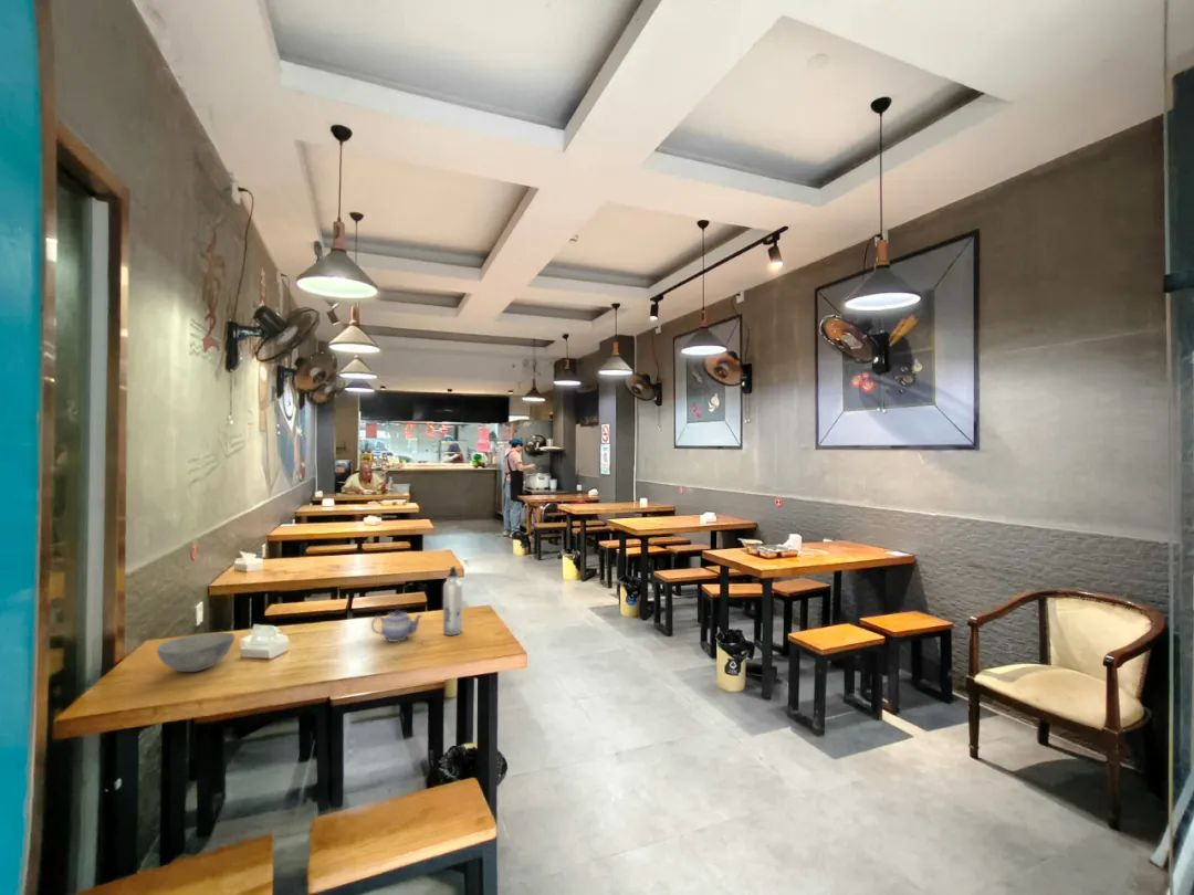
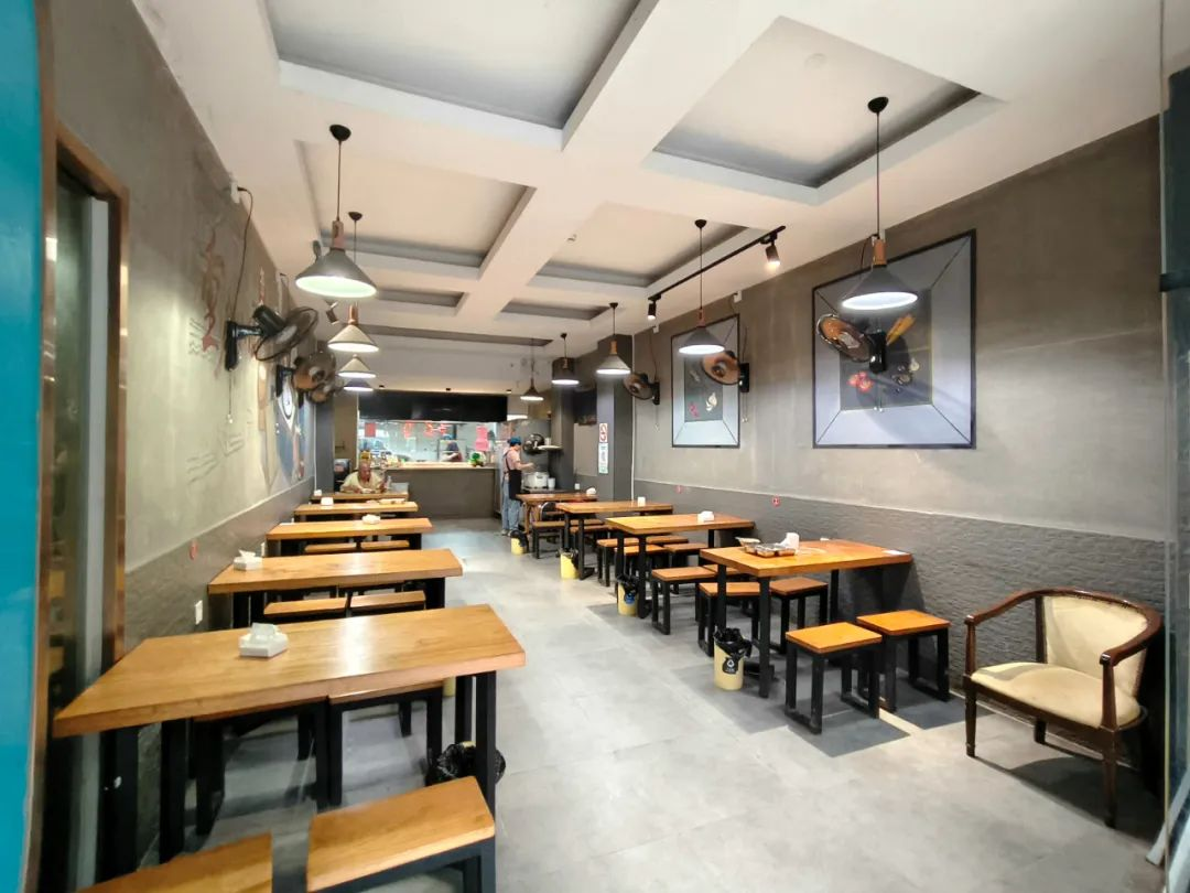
- soup bowl (197, 654)
- water bottle (452, 599)
- teapot (397, 623)
